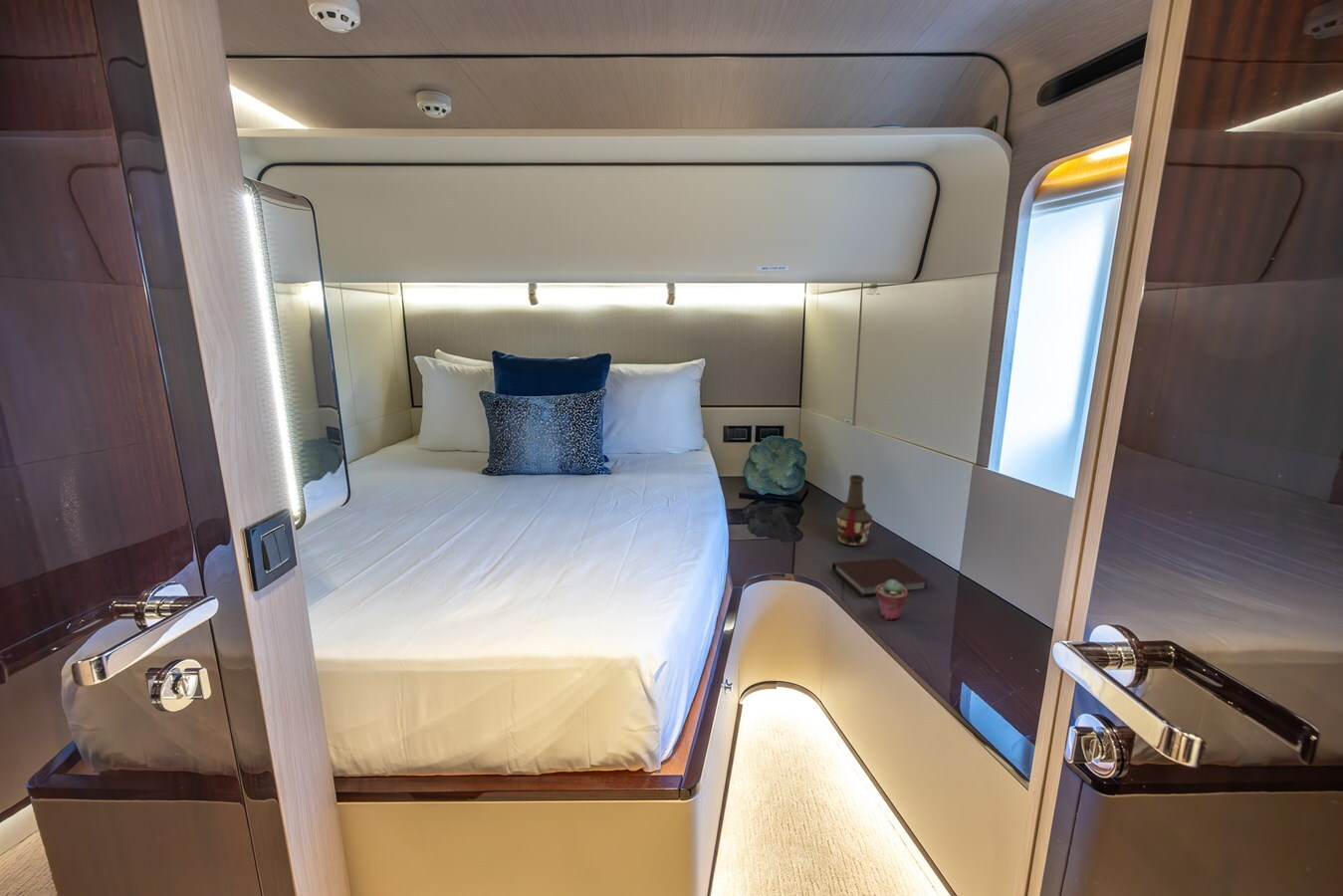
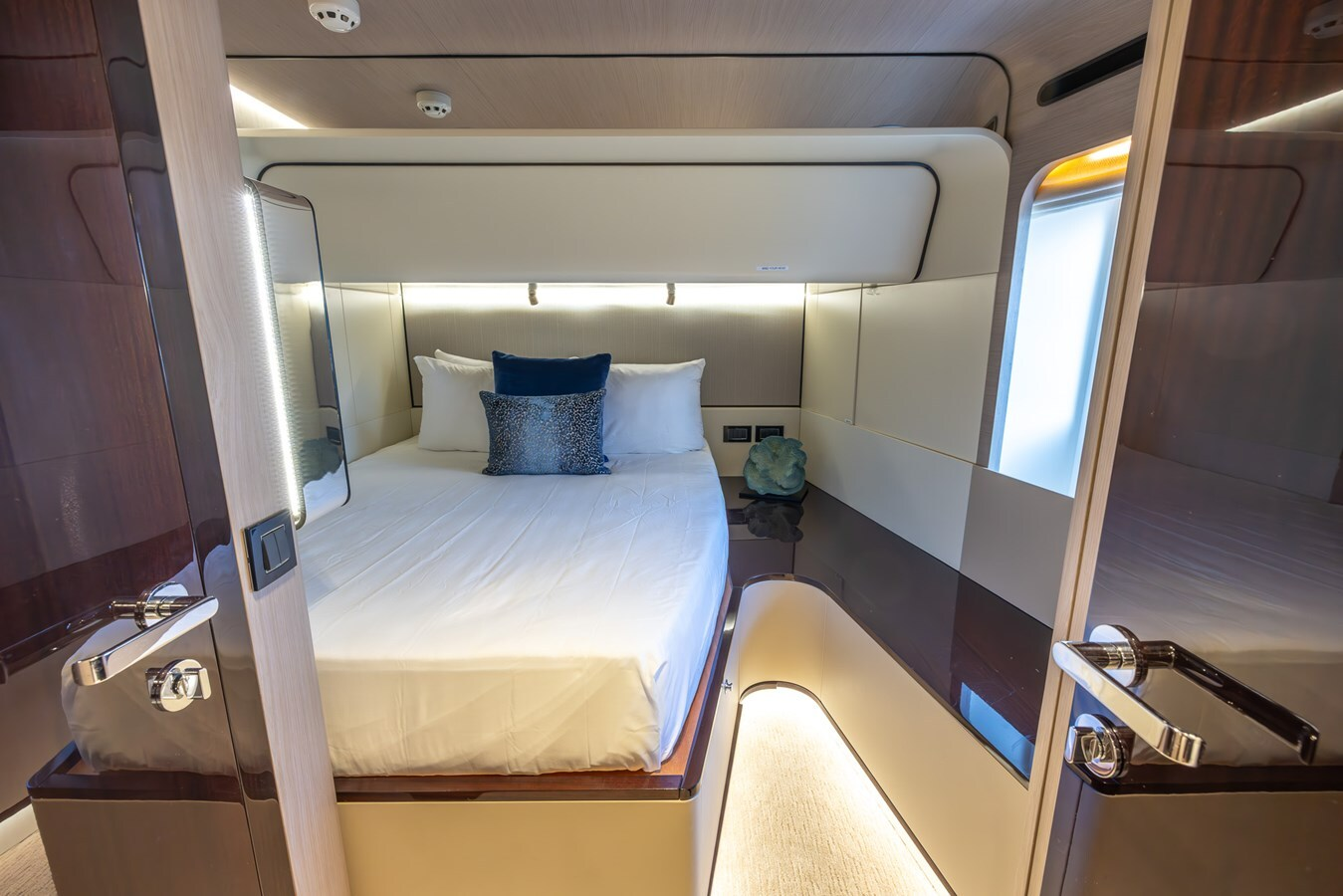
- potted succulent (891, 596)
- bottle (853, 509)
- notebook (878, 574)
